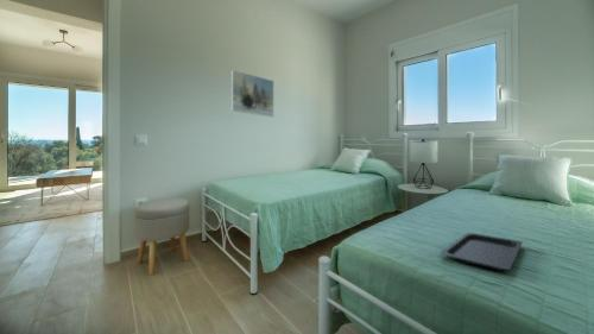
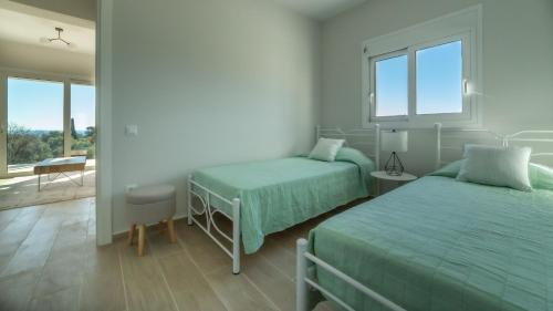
- serving tray (484, 248)
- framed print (253, 94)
